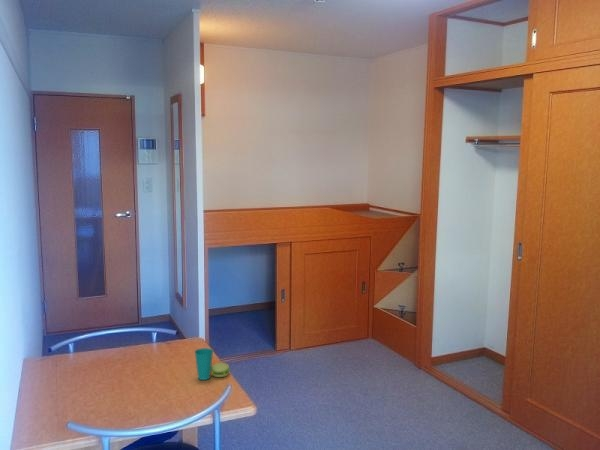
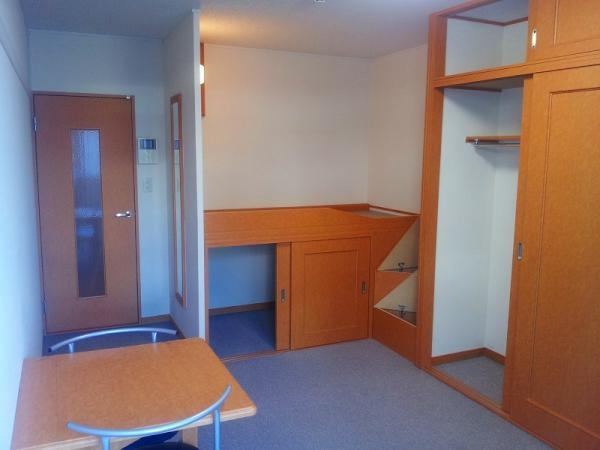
- cup (211, 363)
